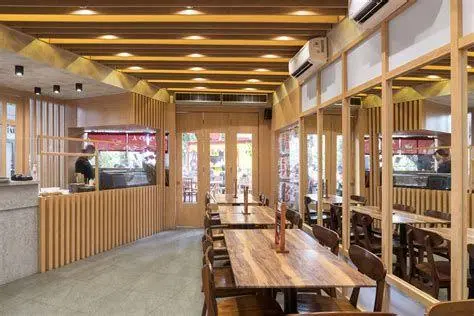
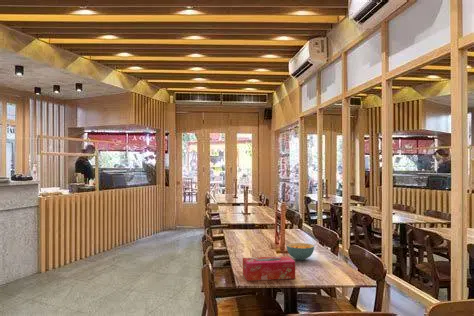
+ tissue box (268, 267)
+ cereal bowl (300, 252)
